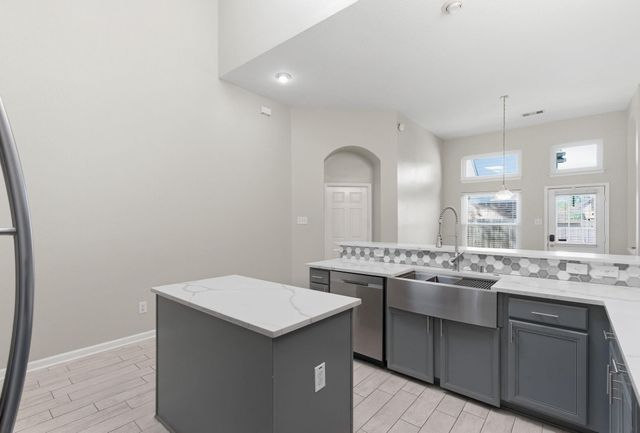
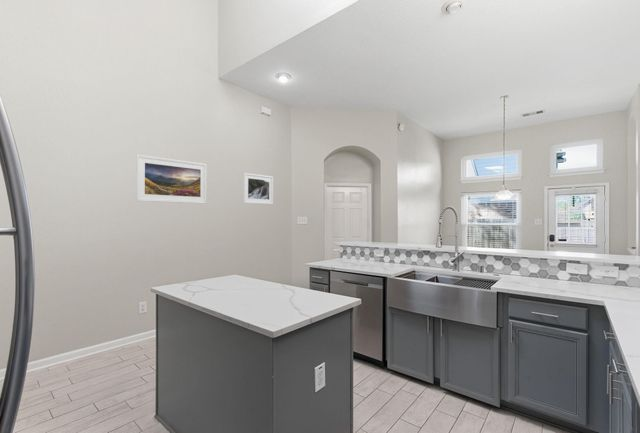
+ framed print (258, 189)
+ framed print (174, 181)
